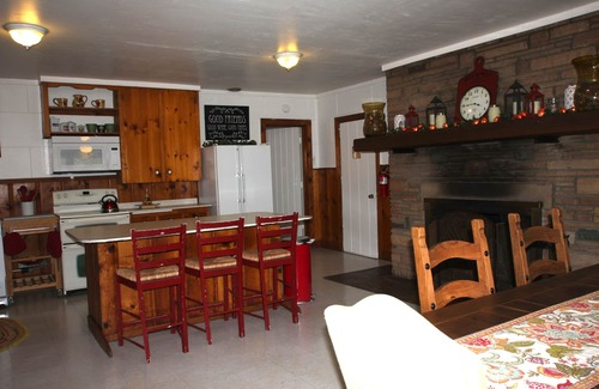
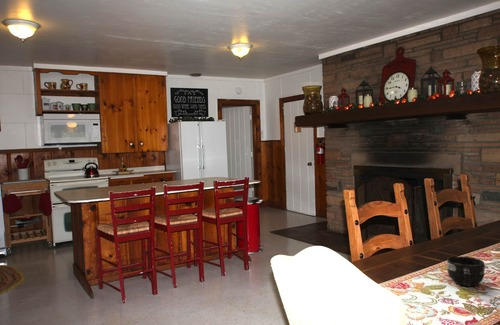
+ mug (465, 272)
